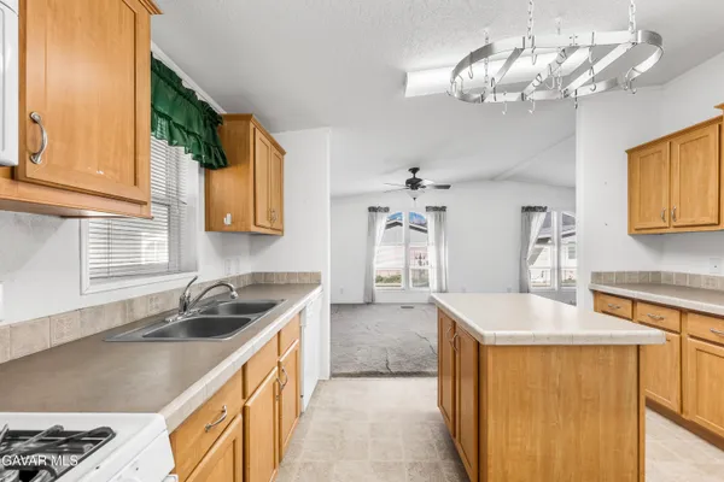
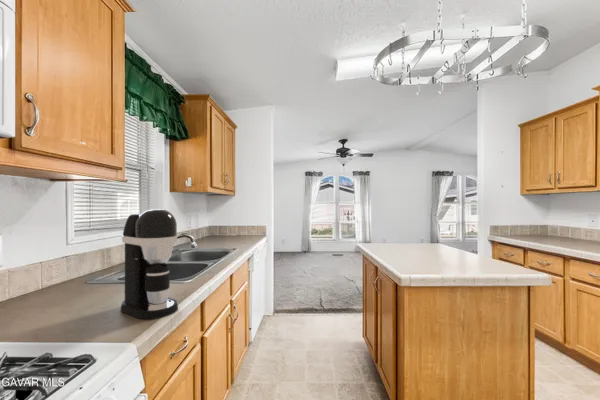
+ coffee maker (149, 258)
